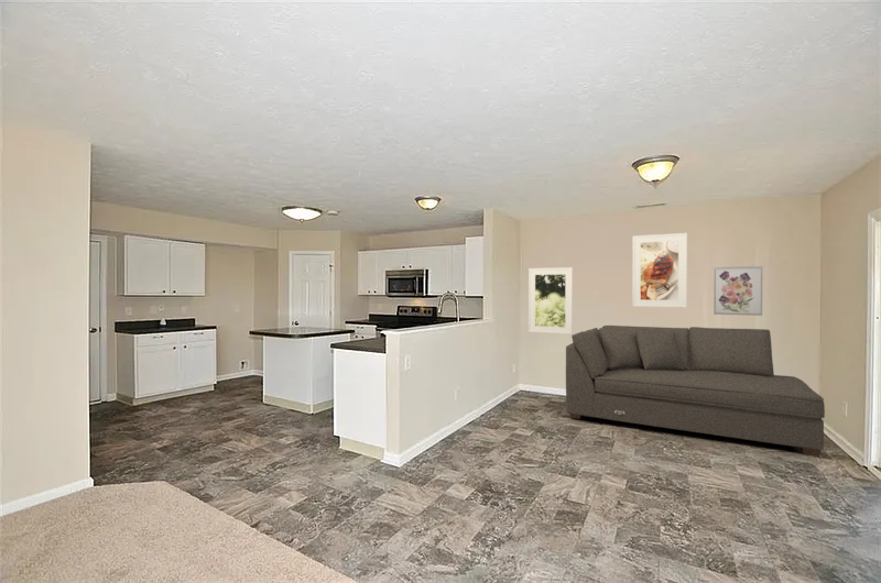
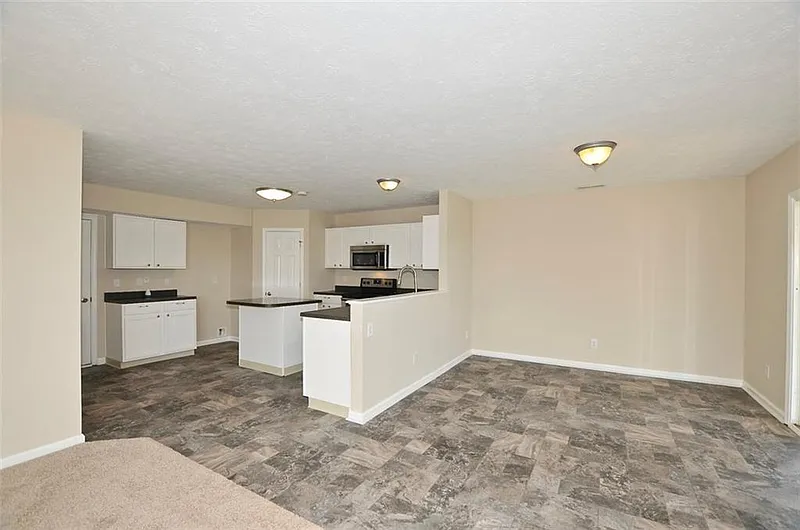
- wall art (737, 290)
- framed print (659, 271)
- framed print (550, 300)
- sofa (678, 375)
